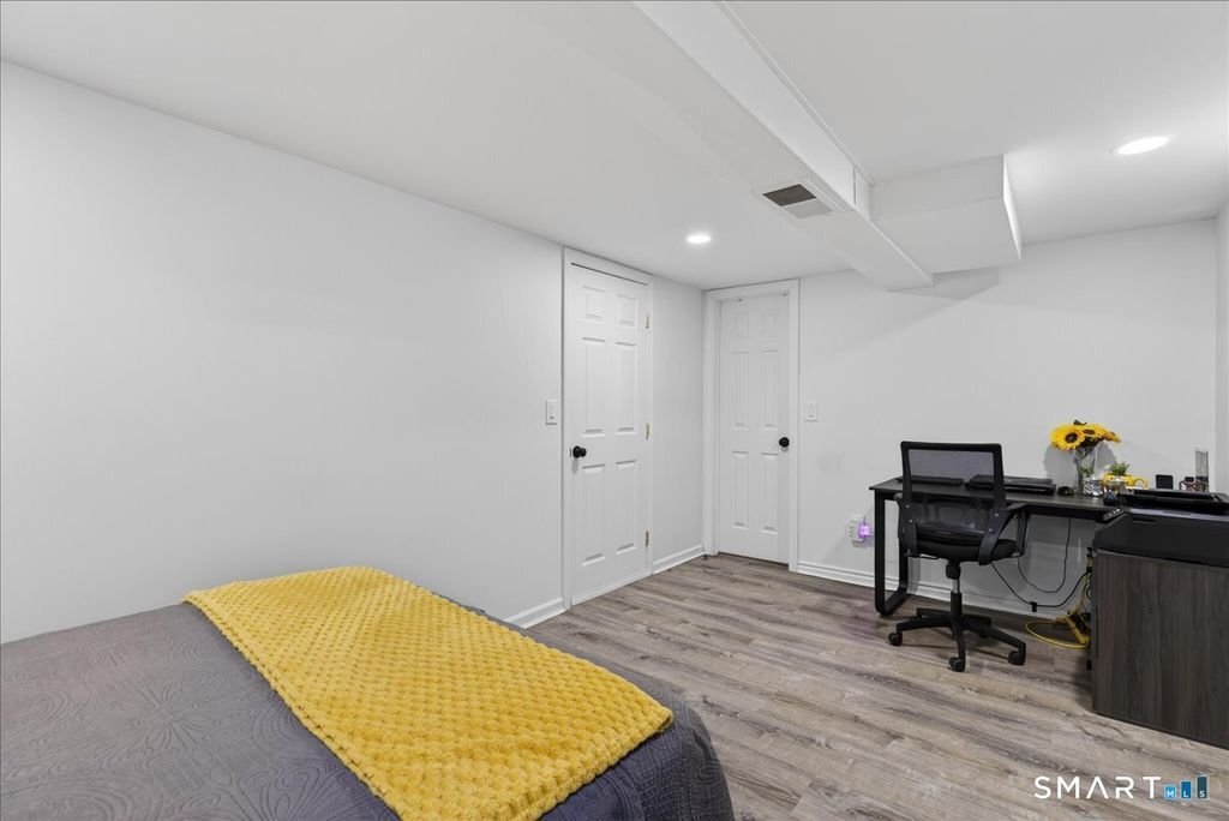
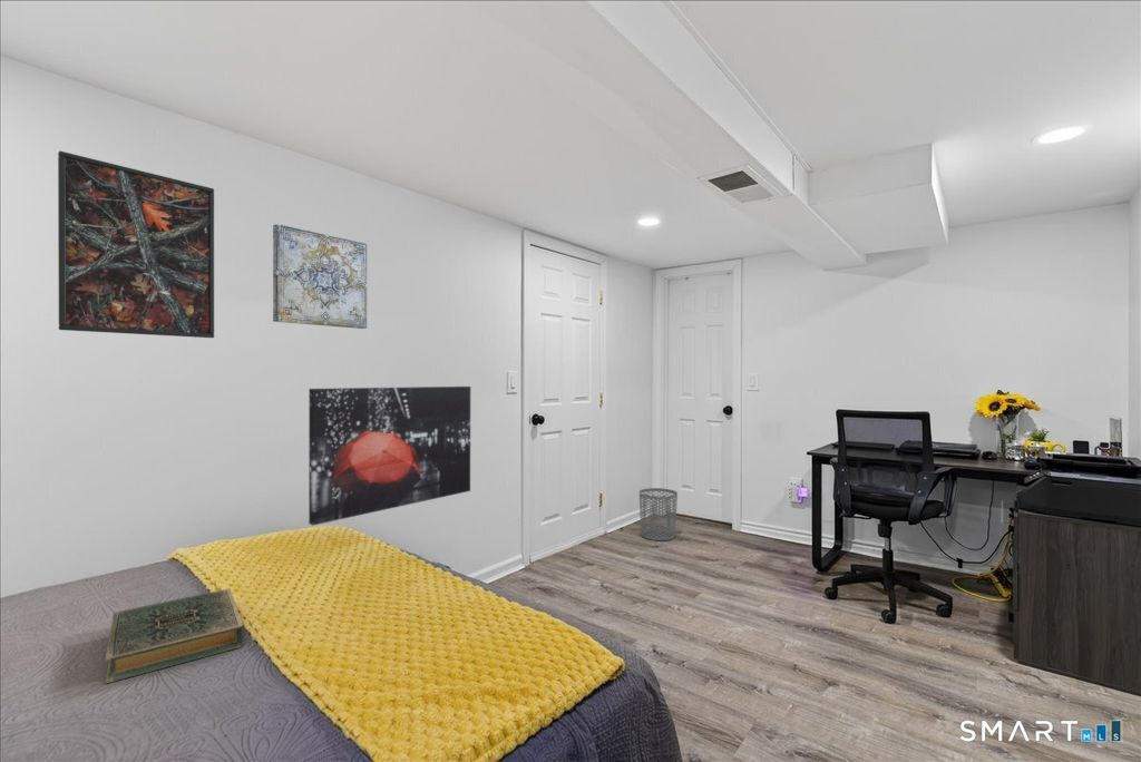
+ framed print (143, 253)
+ hardback book (176, 628)
+ waste bin (659, 514)
+ wall art (400, 446)
+ wall art (322, 280)
